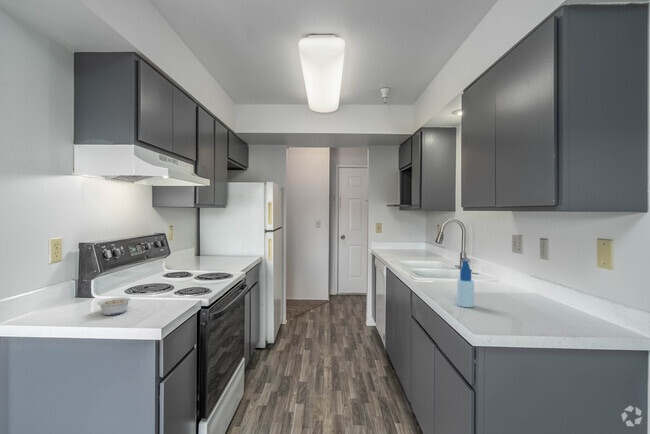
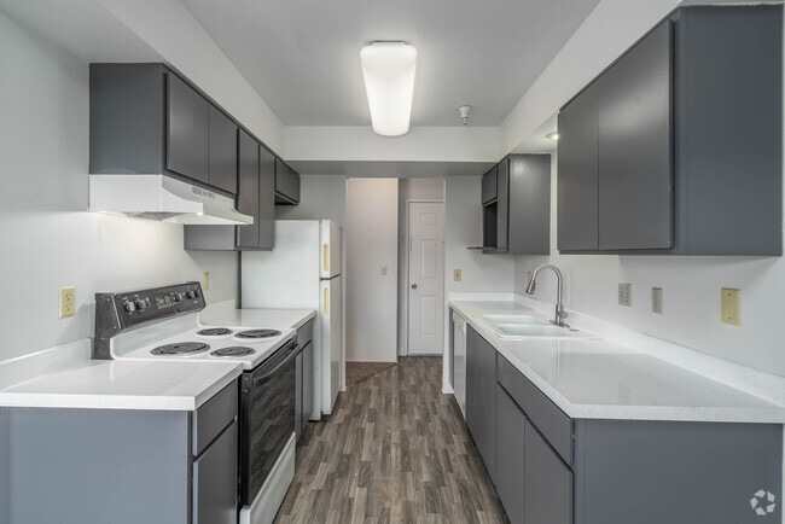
- legume (114, 305)
- spray bottle (465, 282)
